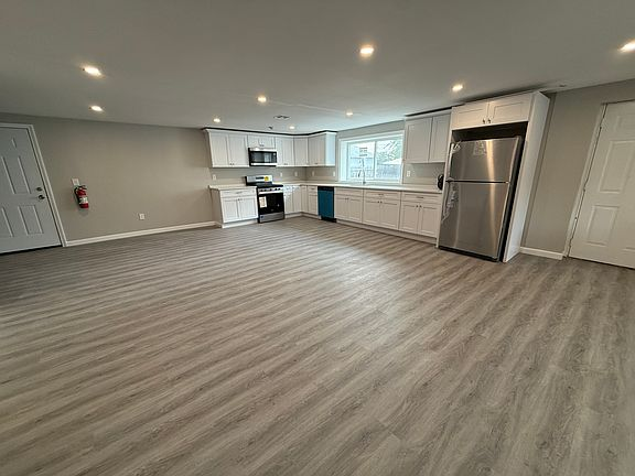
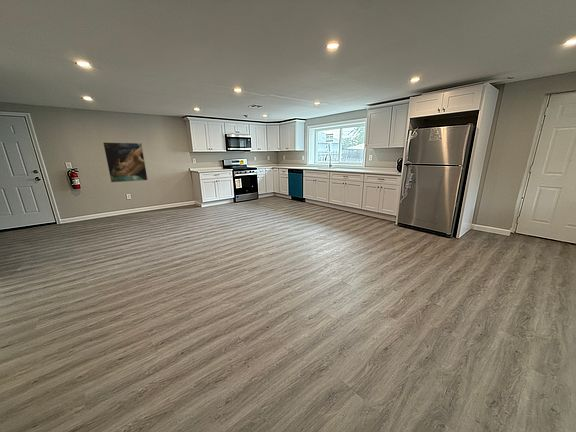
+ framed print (126, 162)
